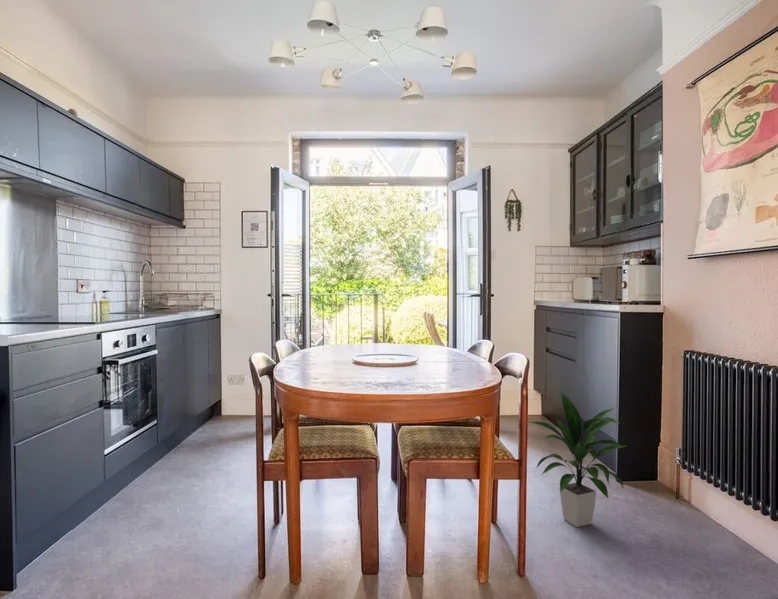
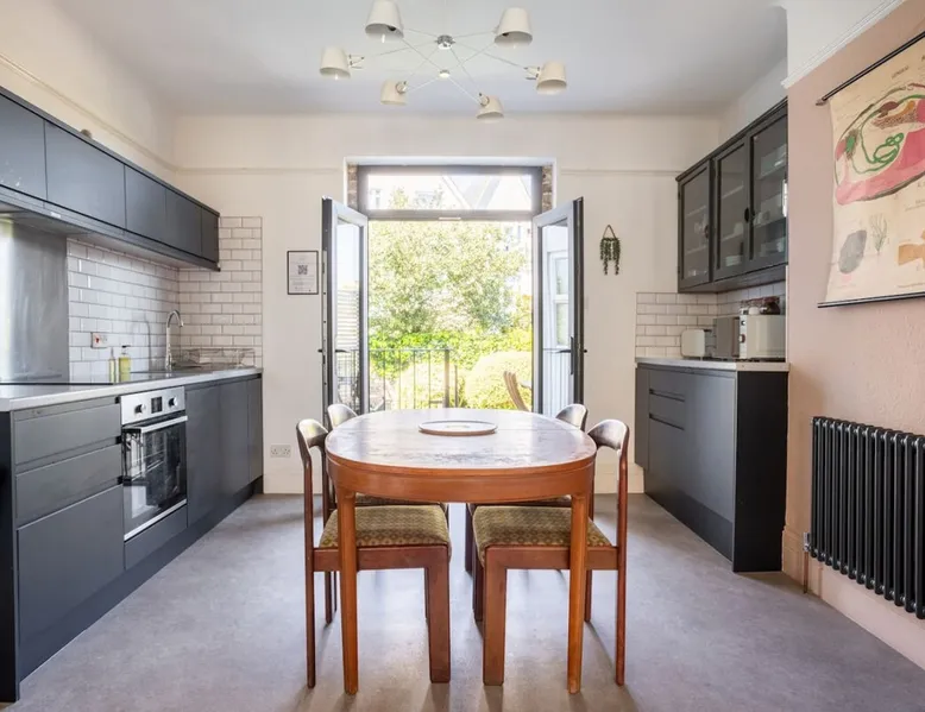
- indoor plant (582, 459)
